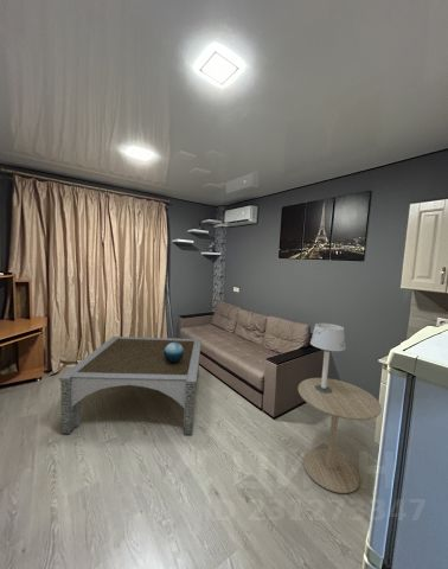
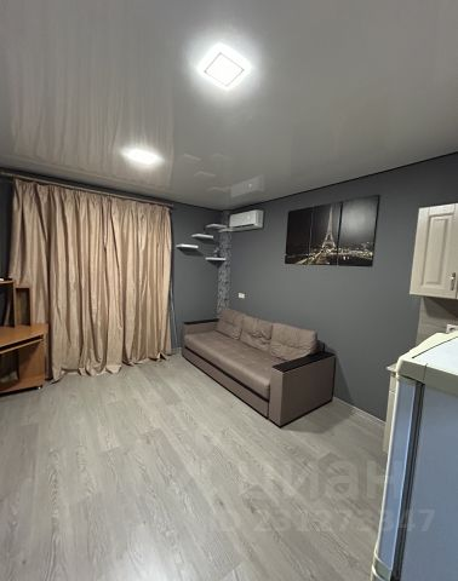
- table lamp (326, 357)
- side table (333, 433)
- decorative sphere (173, 352)
- coffee table (146, 376)
